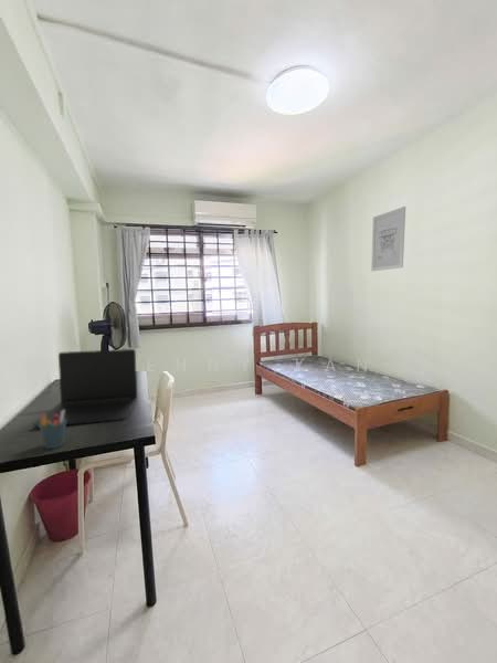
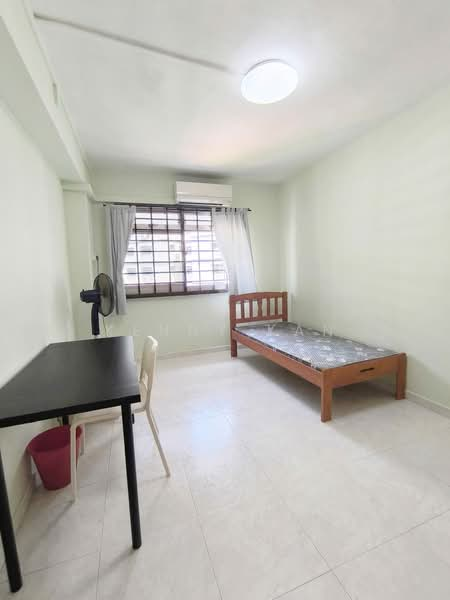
- wall art (387, 241)
- pen holder (52, 428)
- laptop (89, 383)
